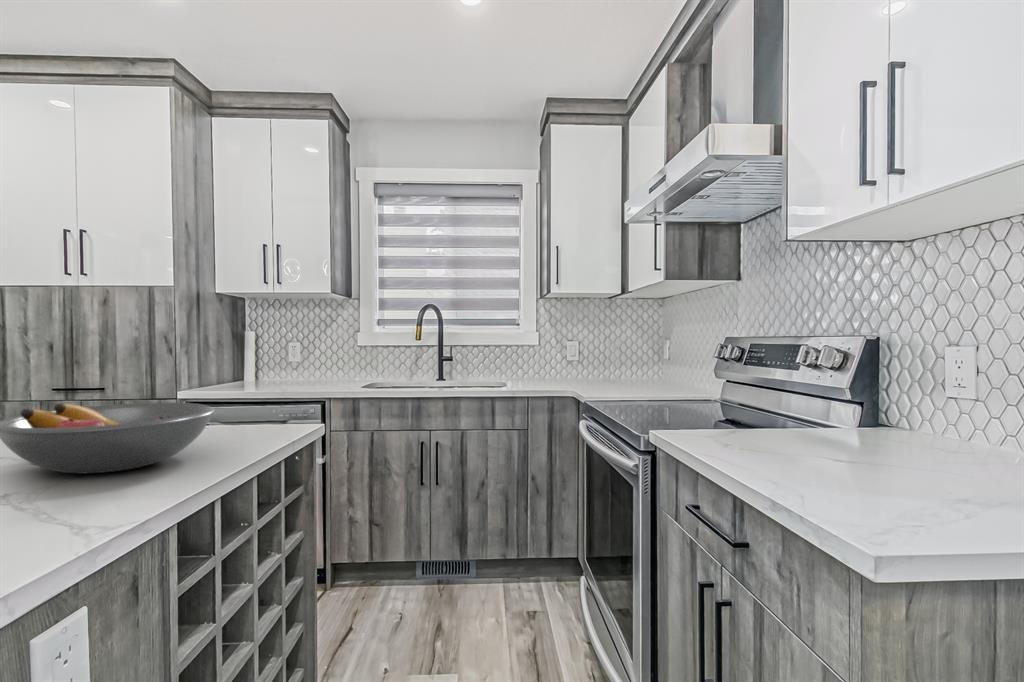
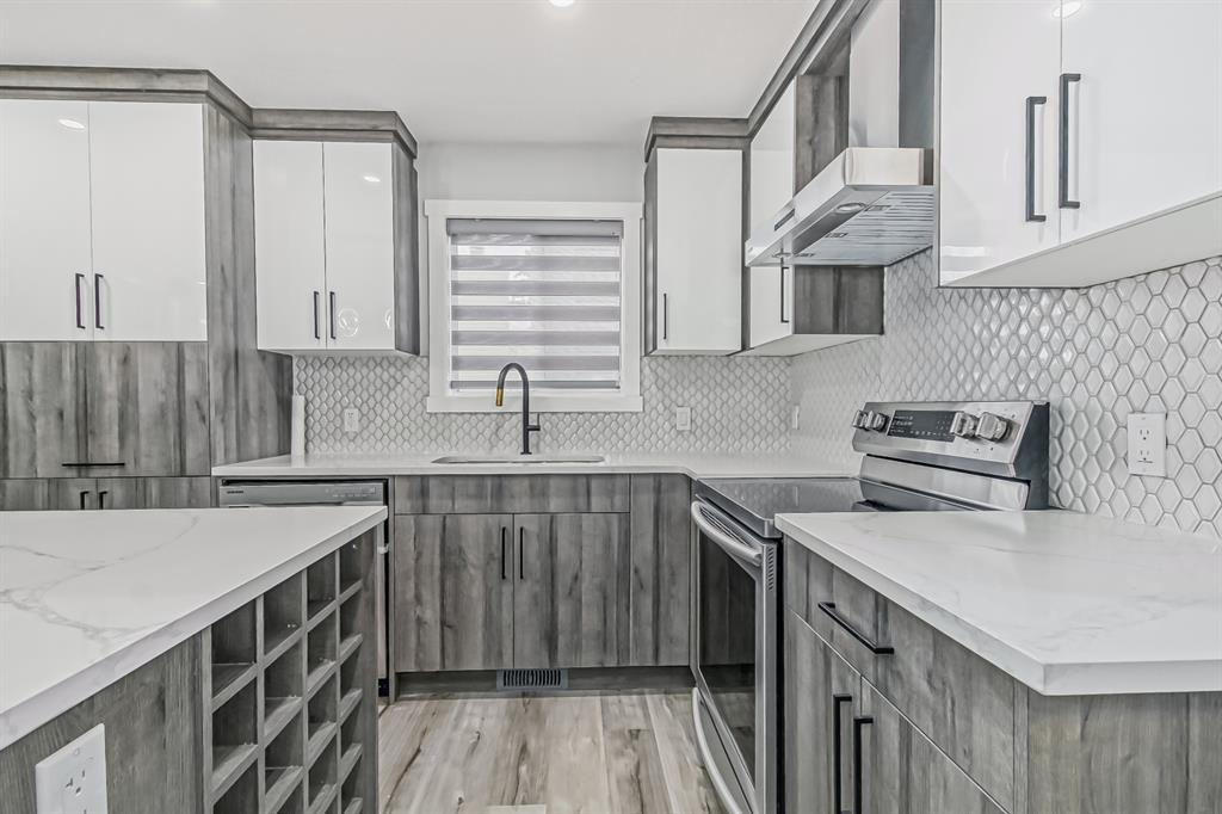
- fruit bowl (113, 432)
